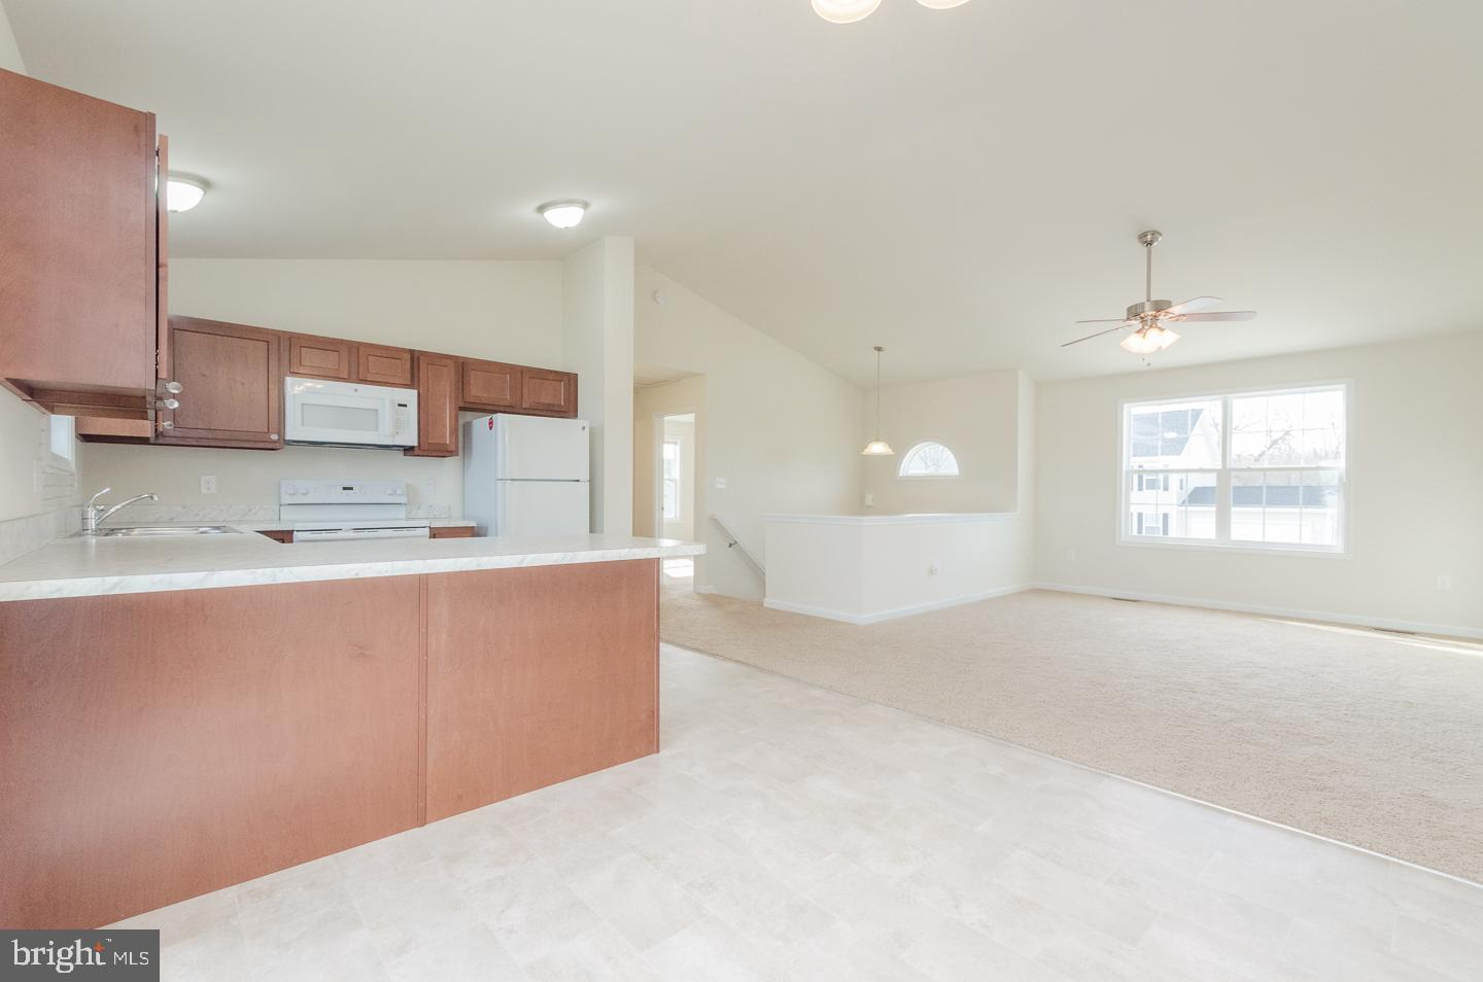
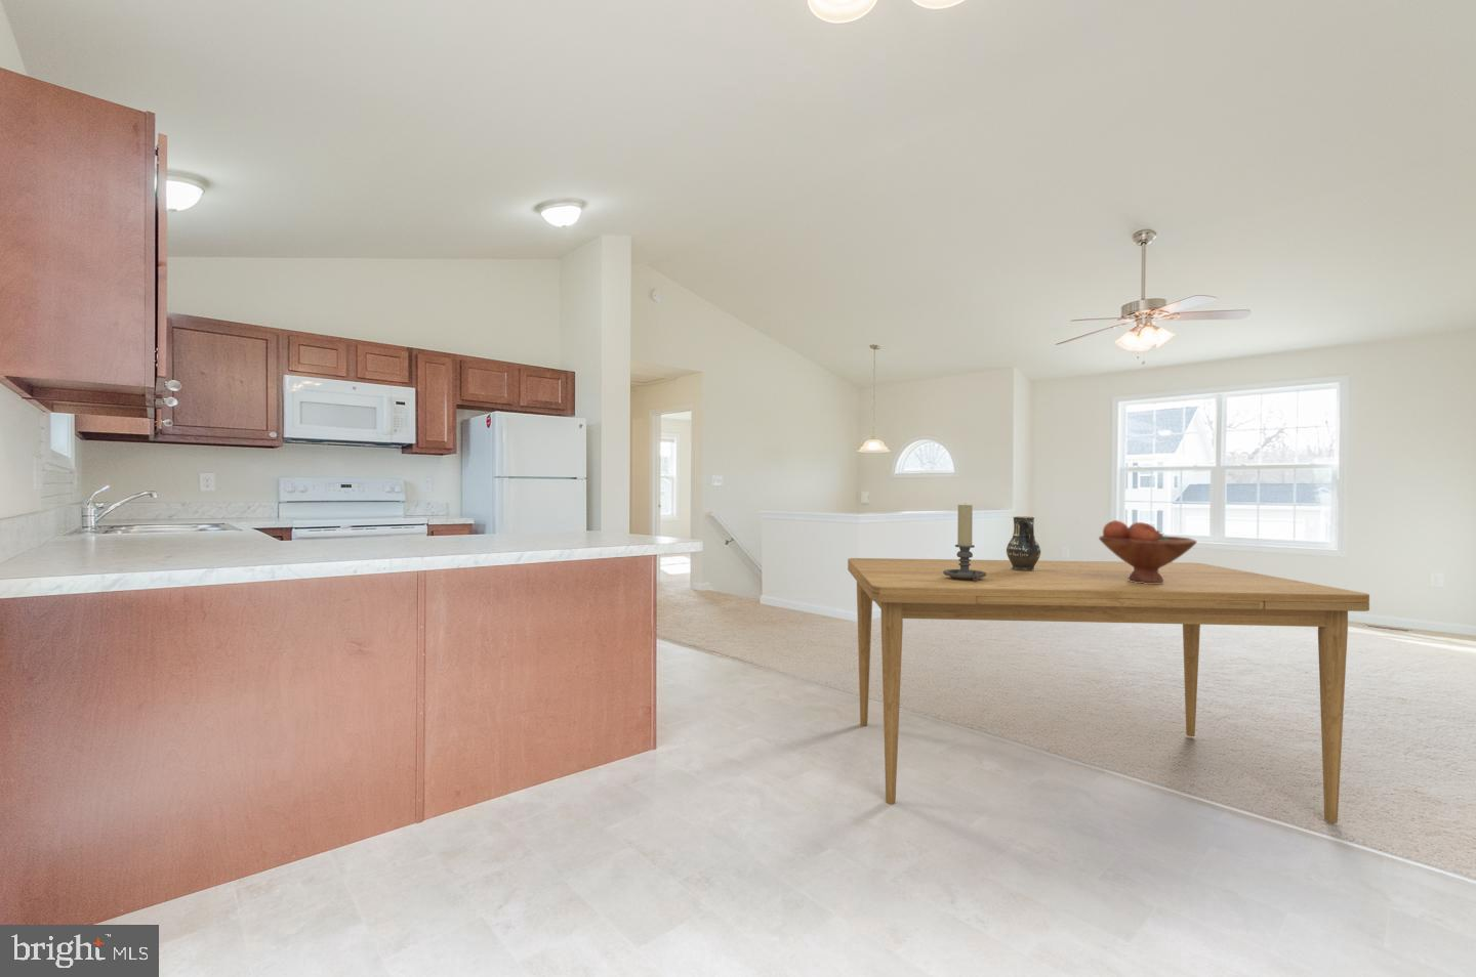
+ candle holder (965, 541)
+ vase (1023, 542)
+ fruit bowl (1145, 551)
+ dining table (1060, 620)
